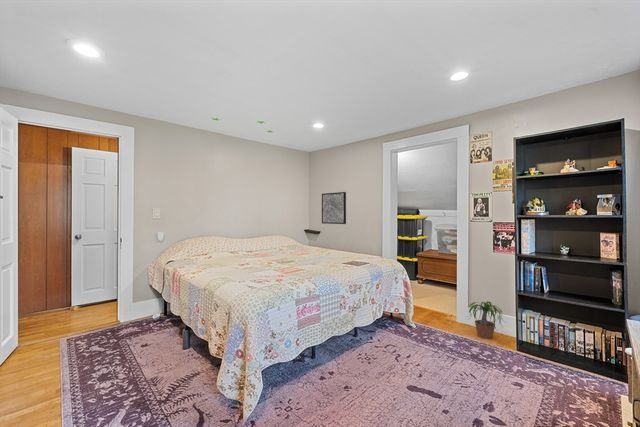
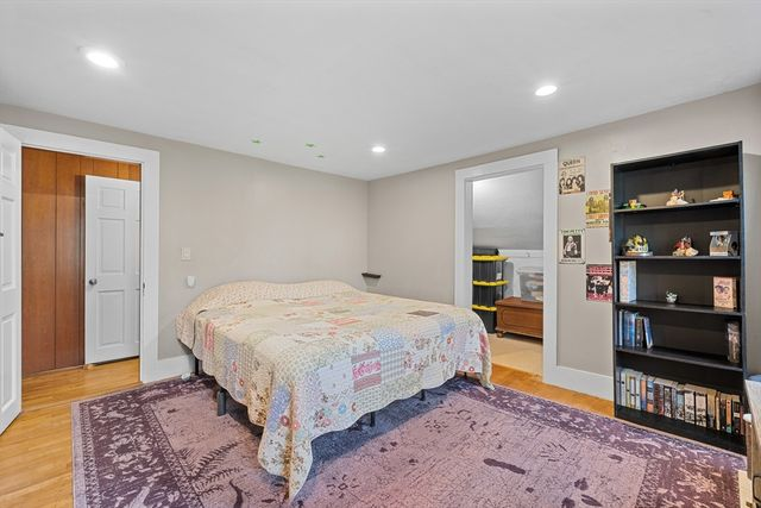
- wall art (333, 208)
- potted plant (486, 319)
